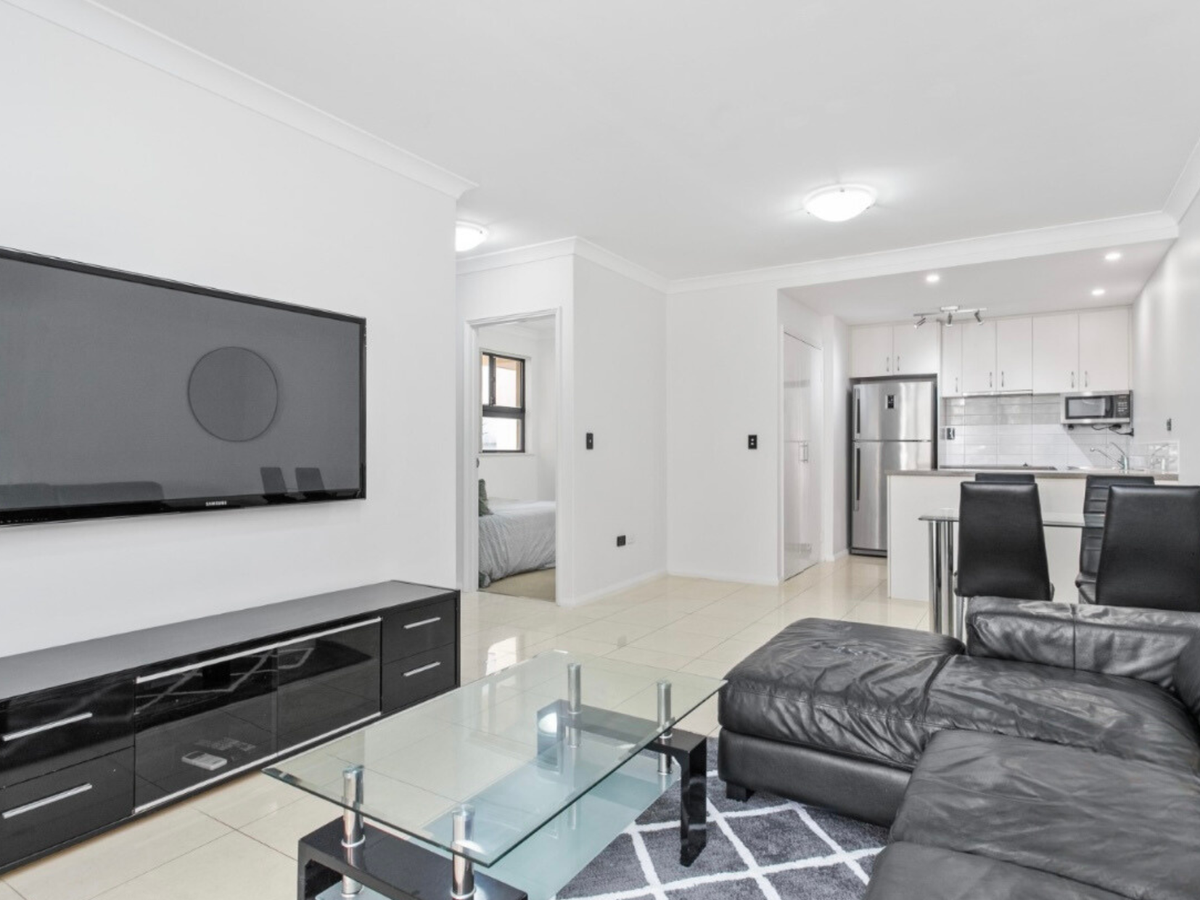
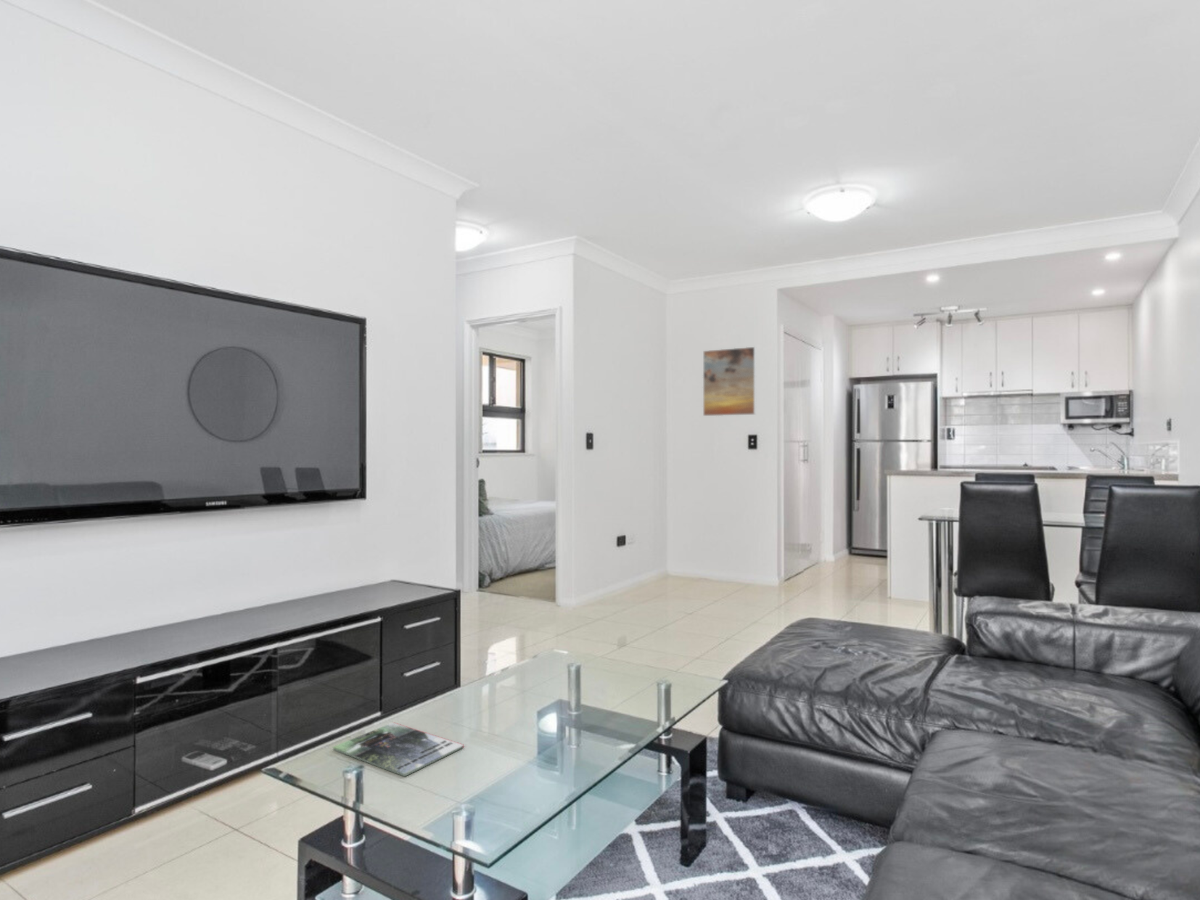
+ magazine (398, 747)
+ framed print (729, 382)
